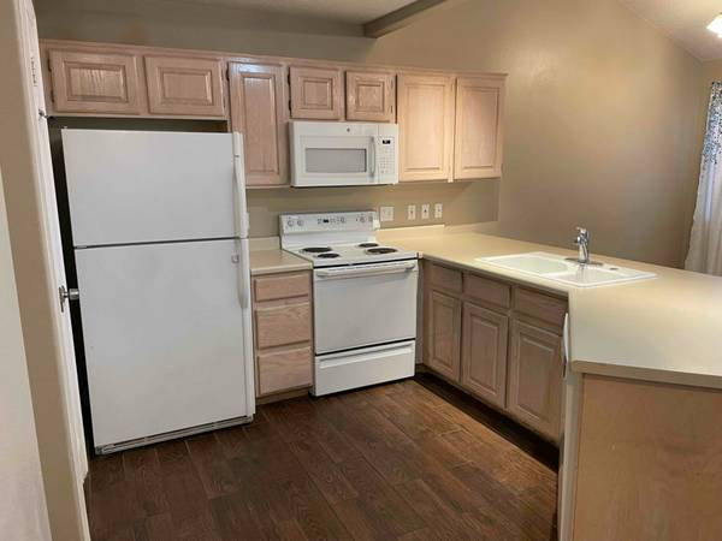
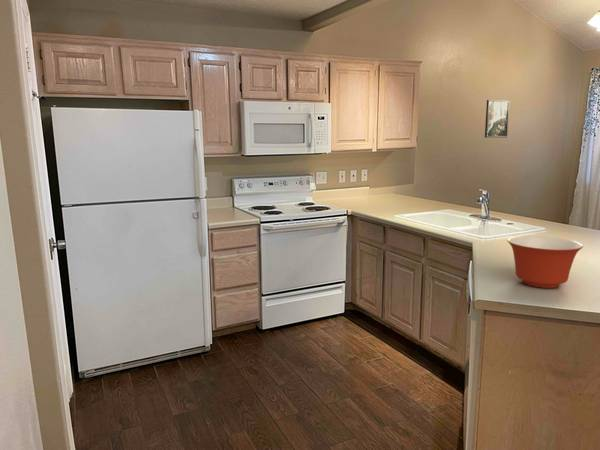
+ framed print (497, 119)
+ mixing bowl (542, 262)
